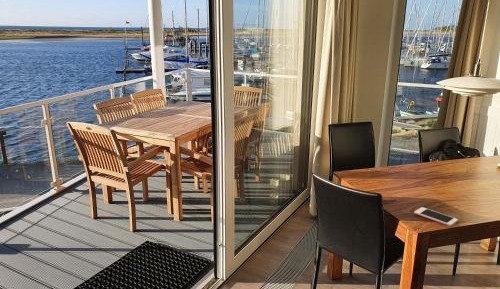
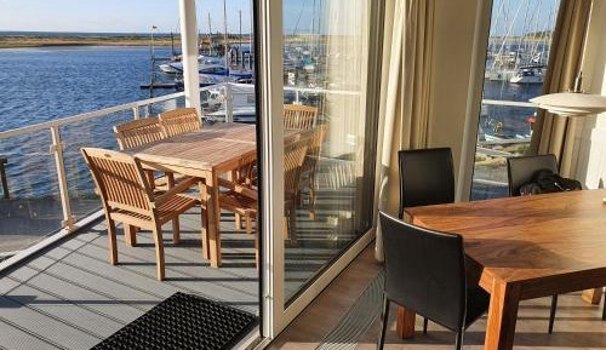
- cell phone (435, 216)
